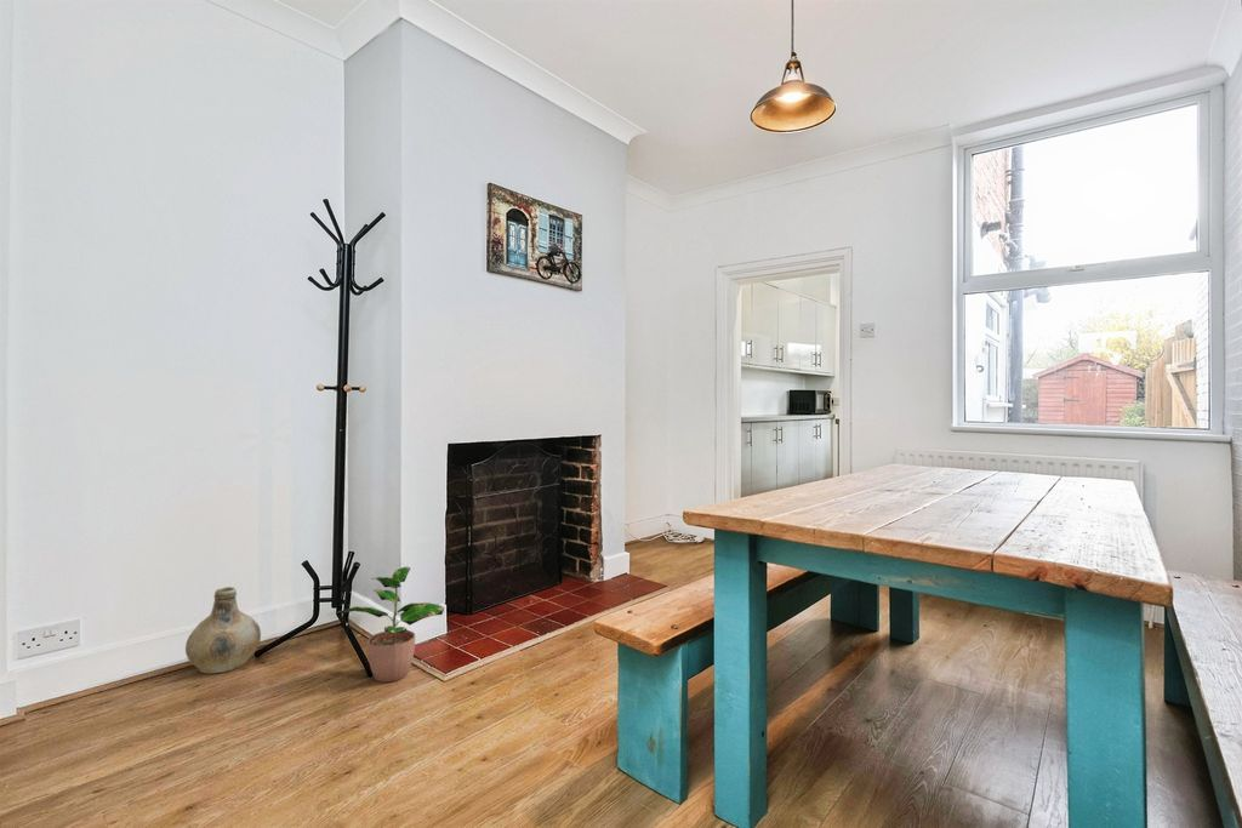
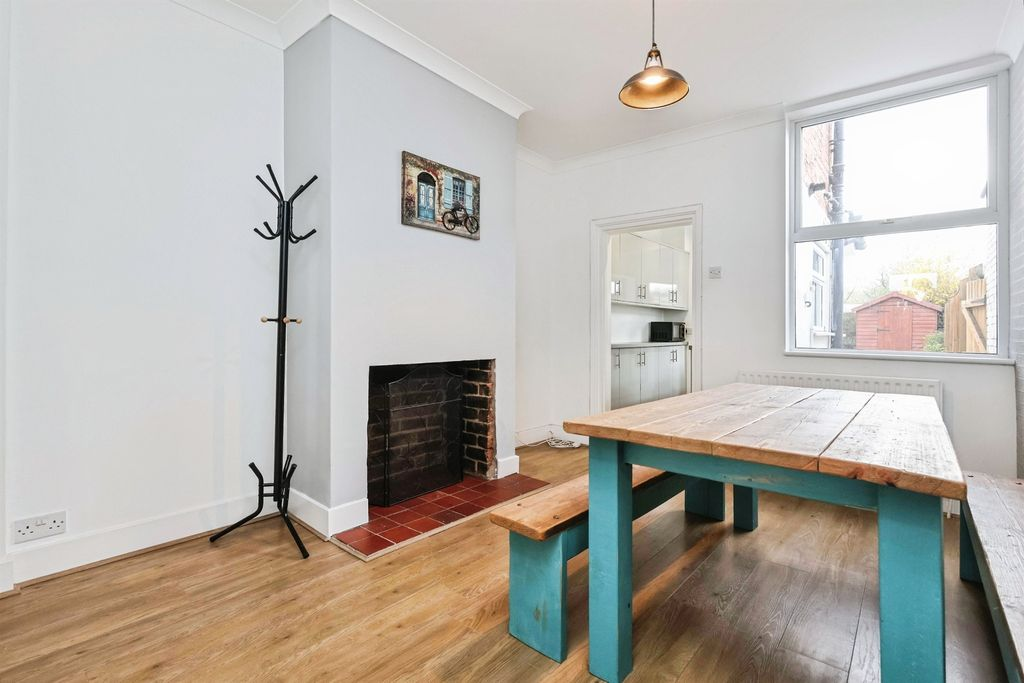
- ceramic jug (223, 627)
- potted plant (392, 619)
